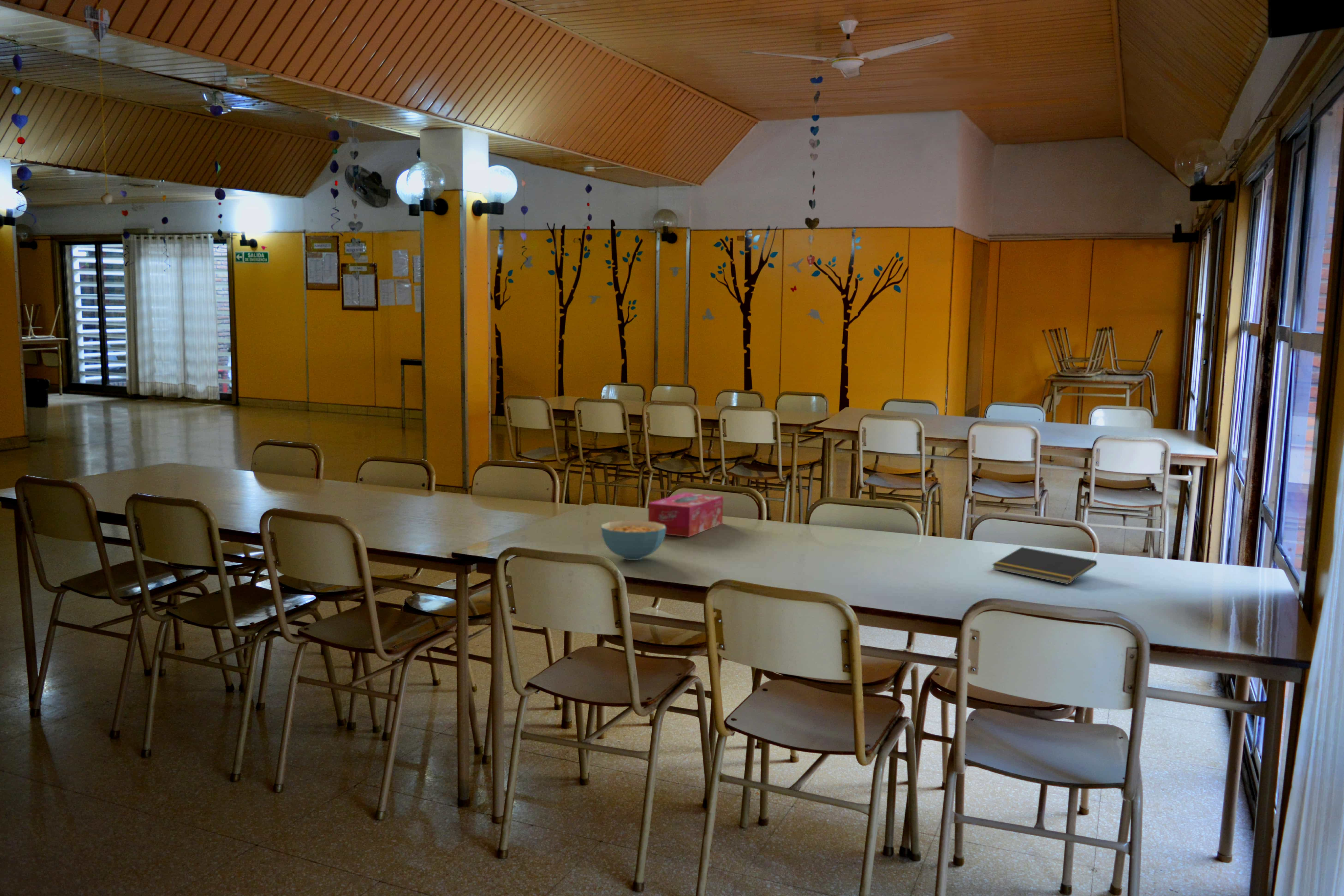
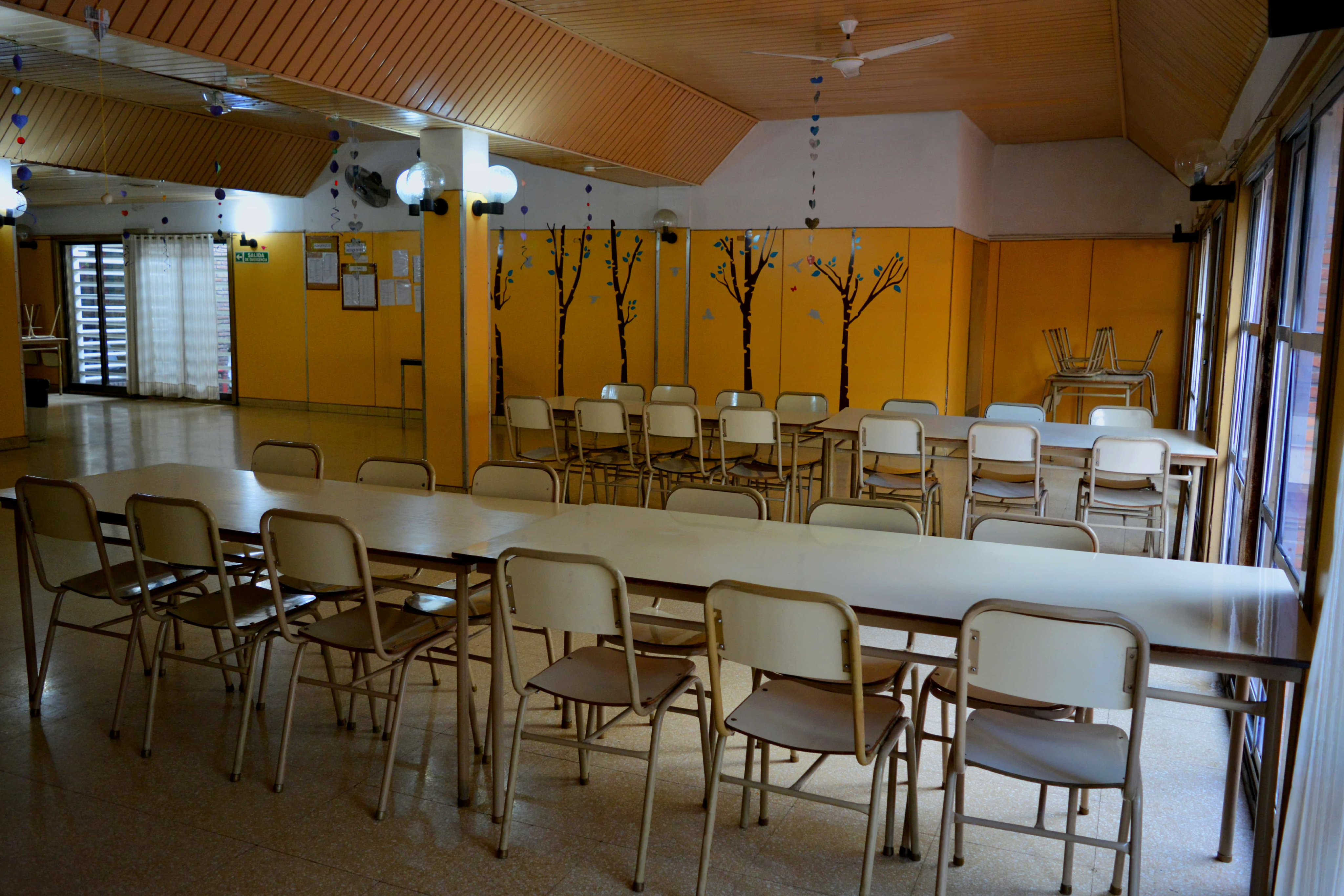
- cereal bowl (633, 542)
- tissue box (686, 513)
- notepad (1044, 565)
